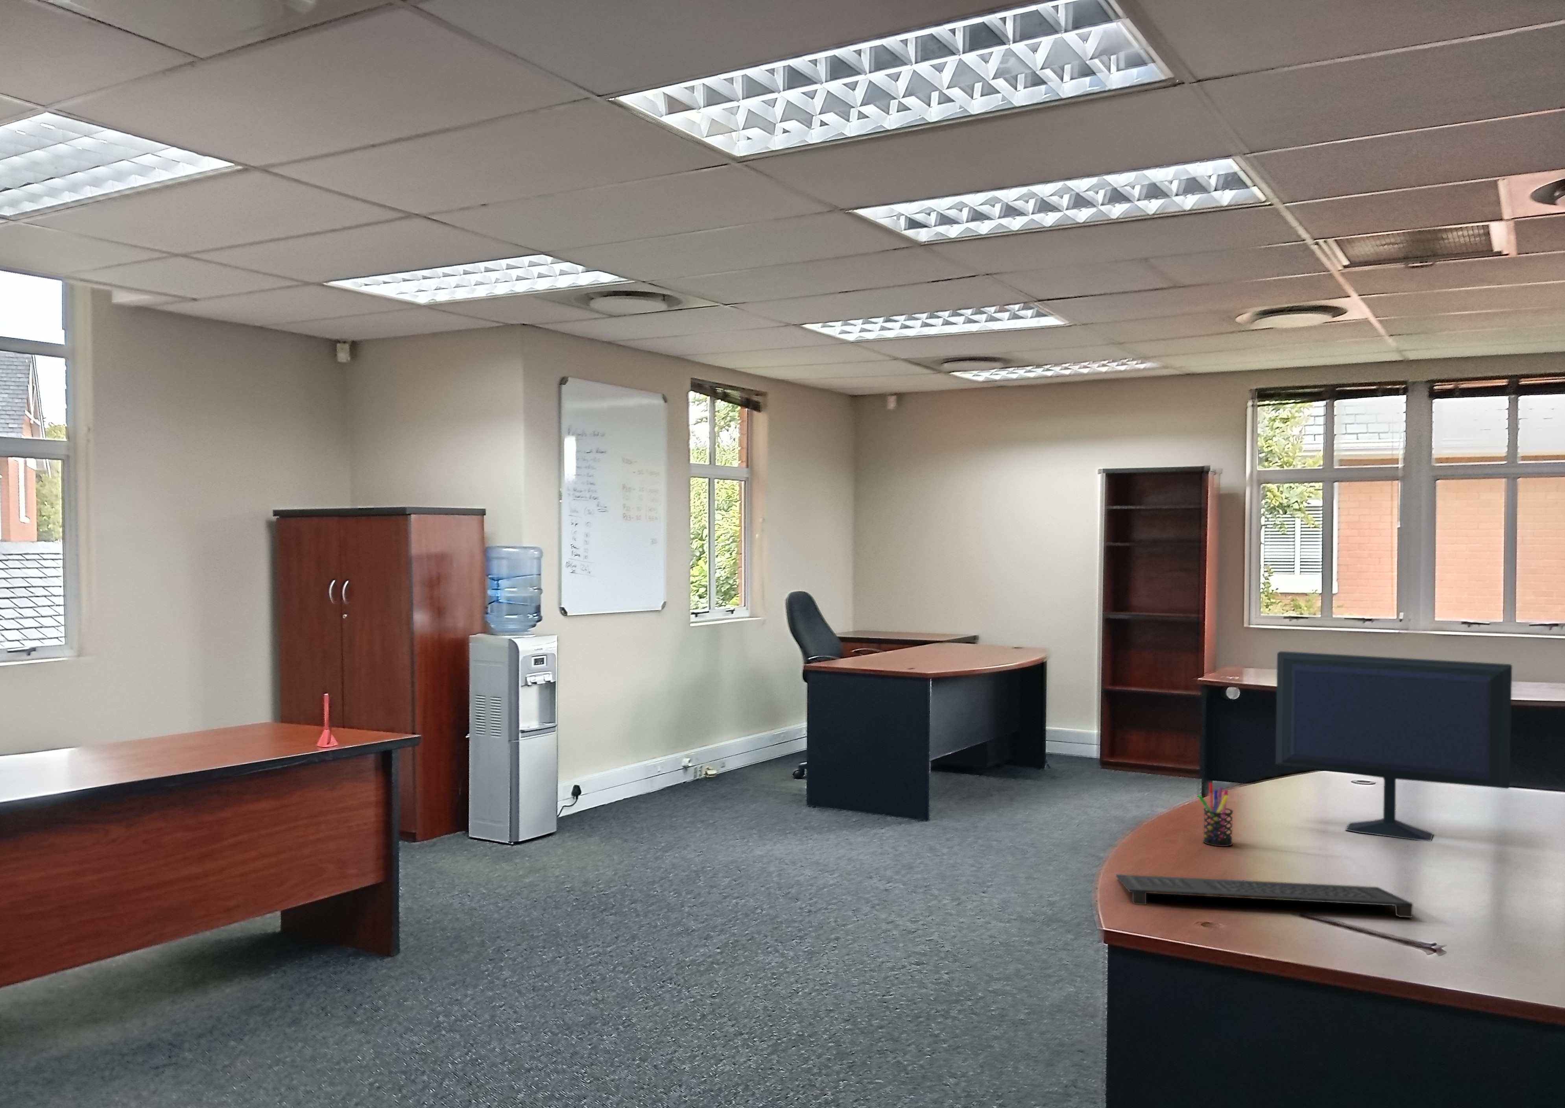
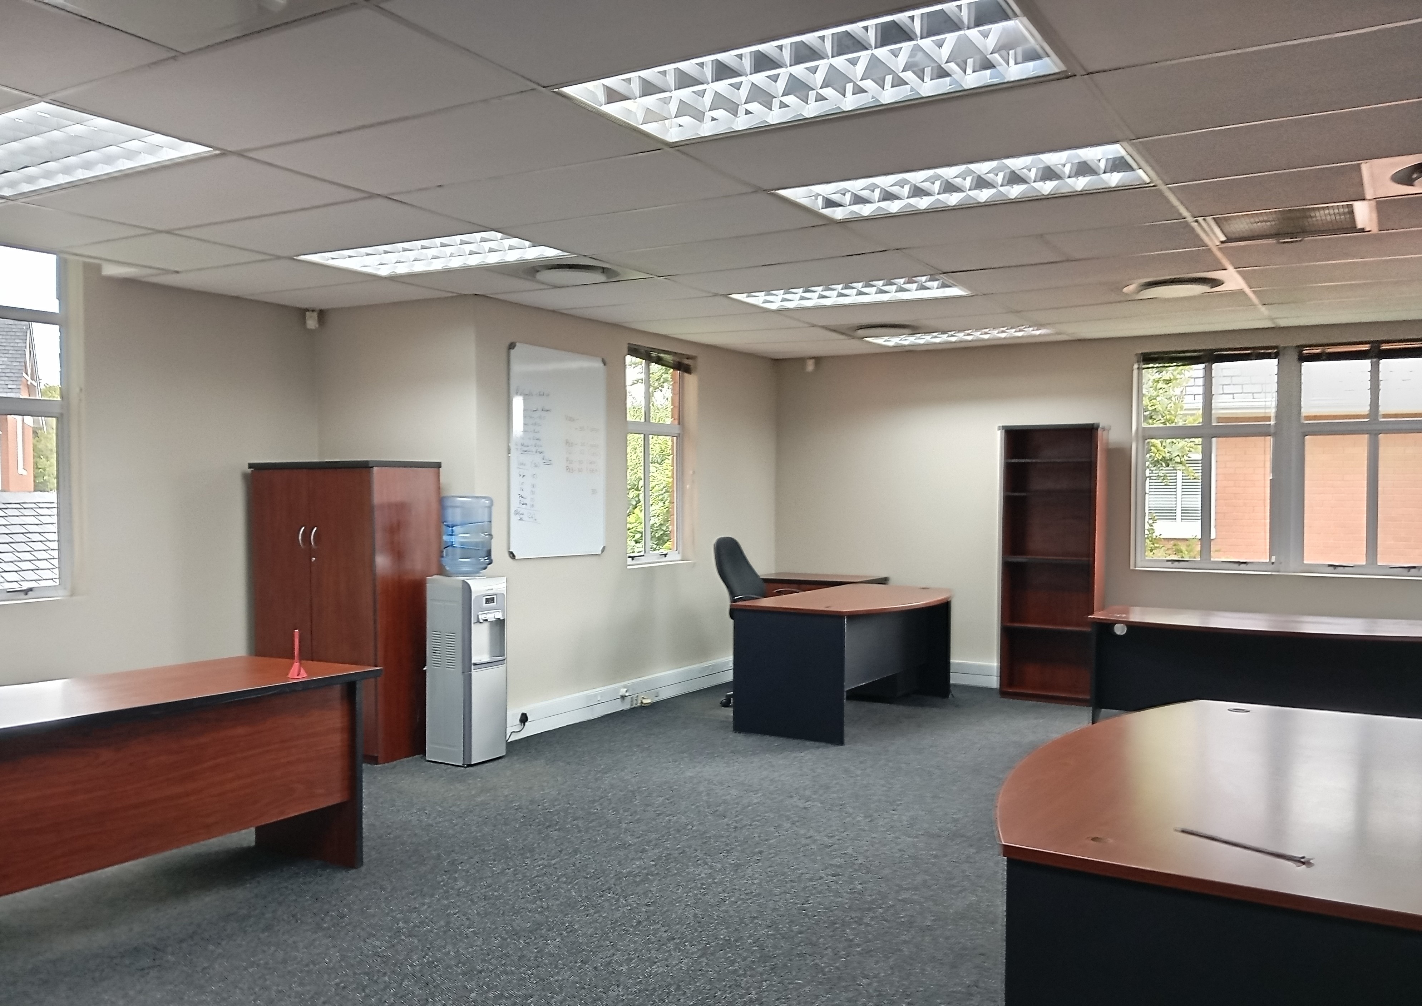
- keyboard (1256, 890)
- pen holder (1214, 814)
- computer monitor (1388, 745)
